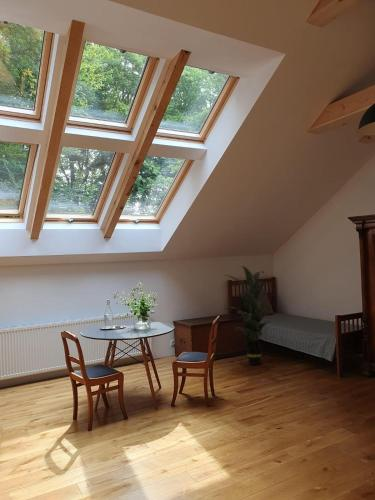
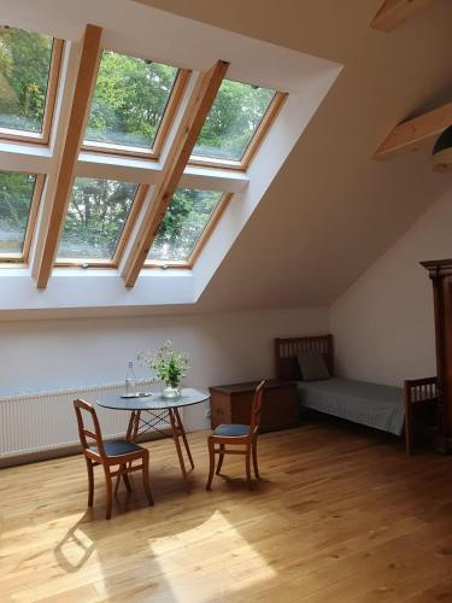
- indoor plant (248, 314)
